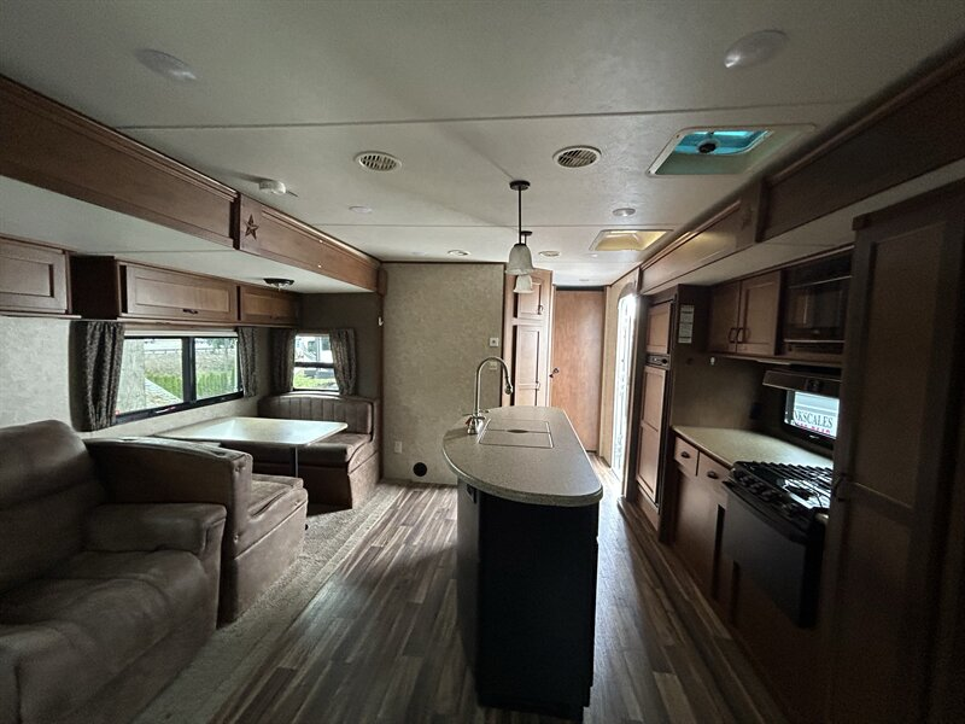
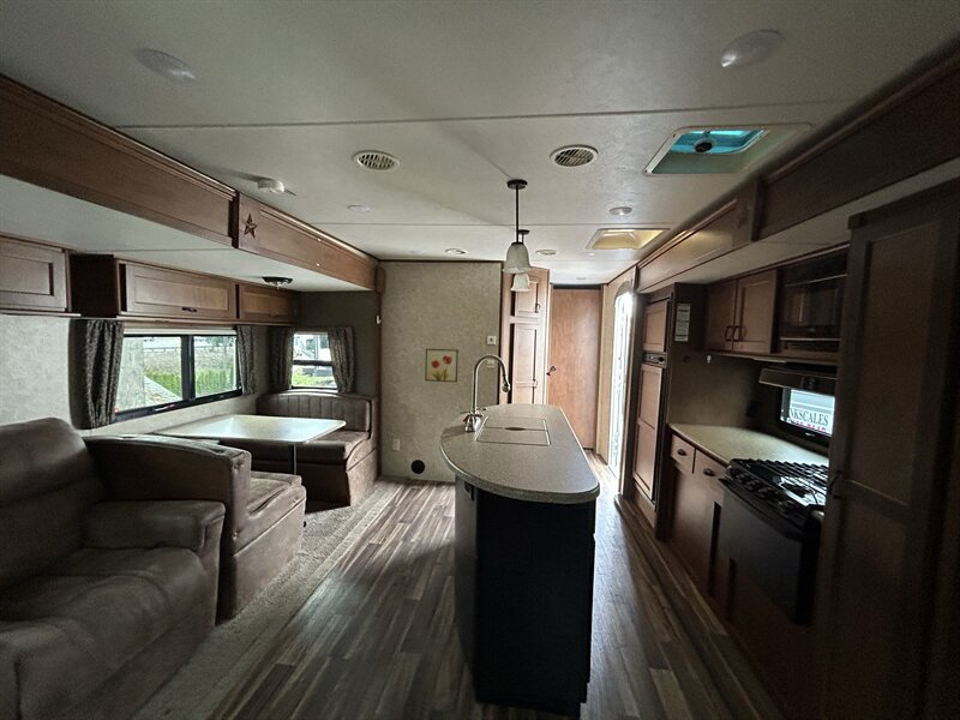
+ wall art (442, 365)
